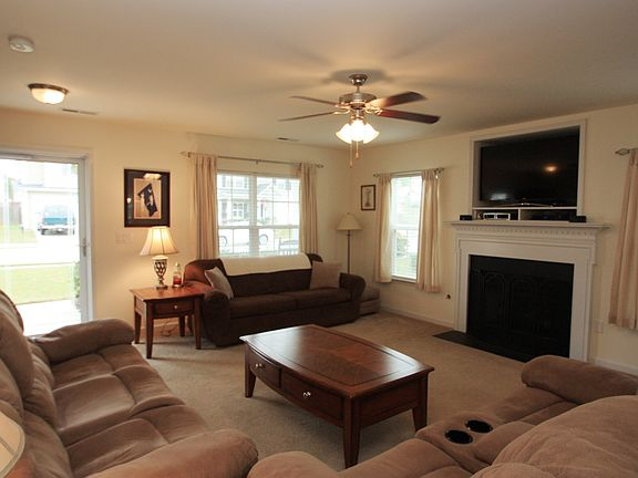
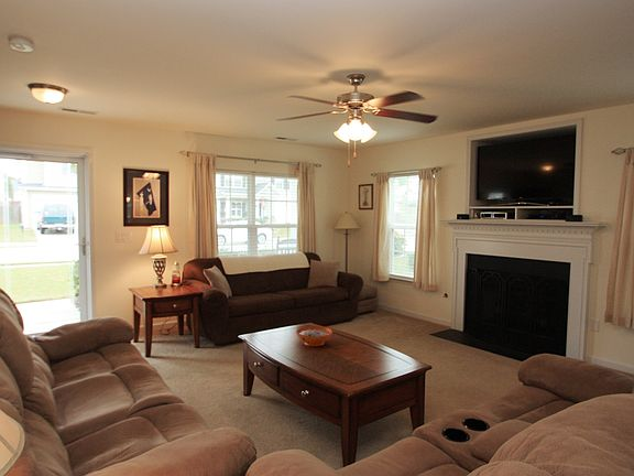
+ decorative bowl (314, 336)
